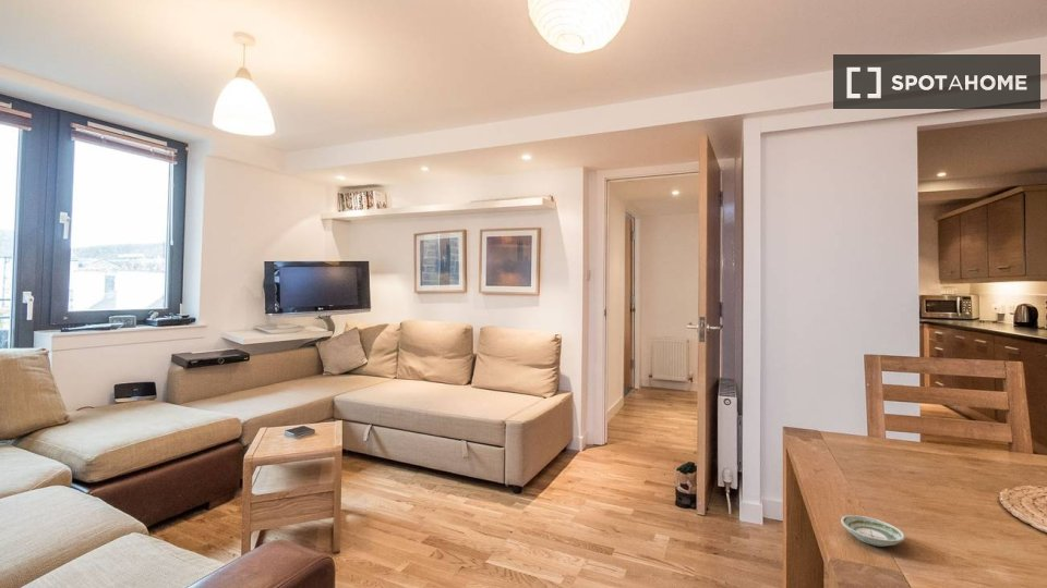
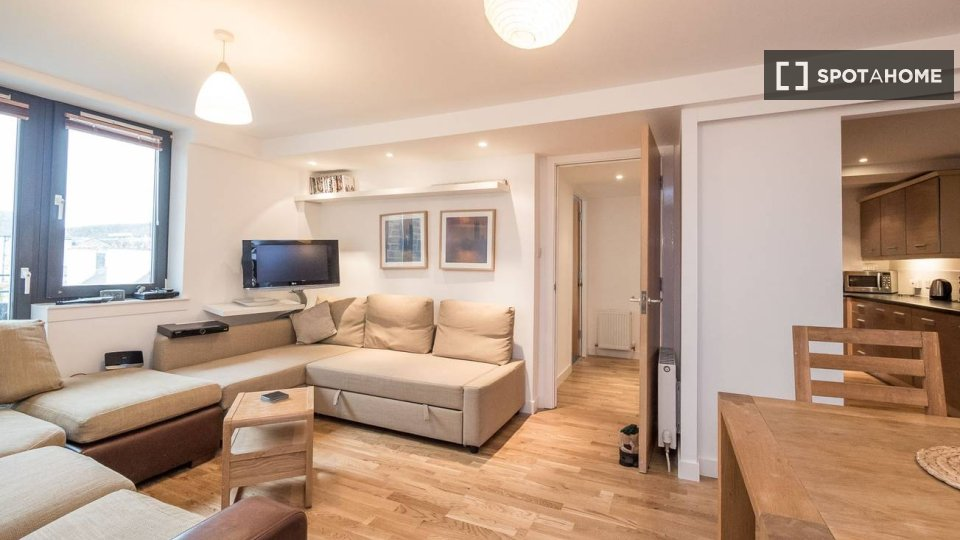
- saucer (871, 532)
